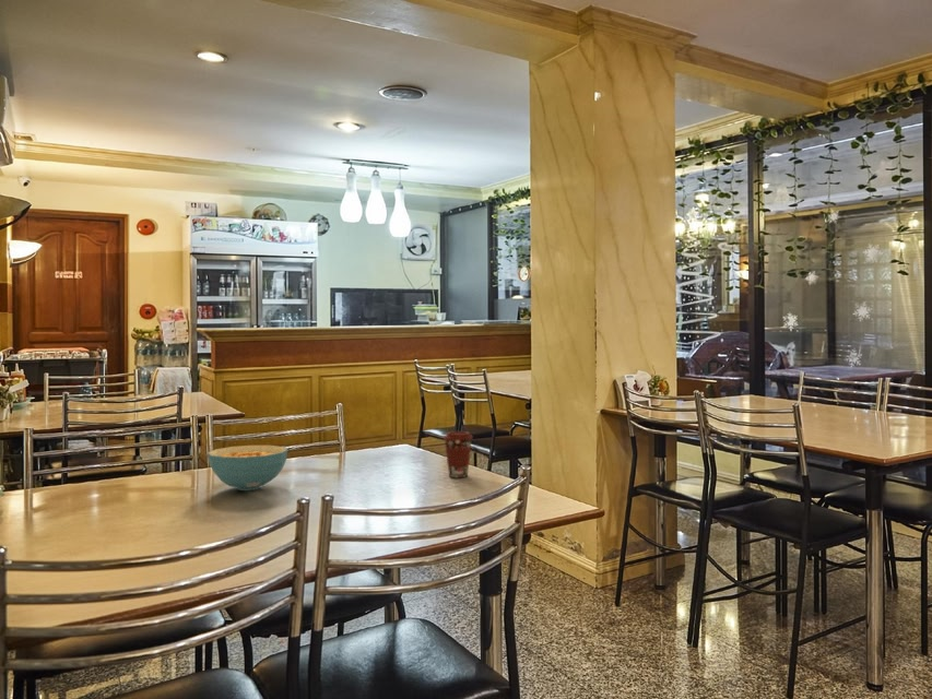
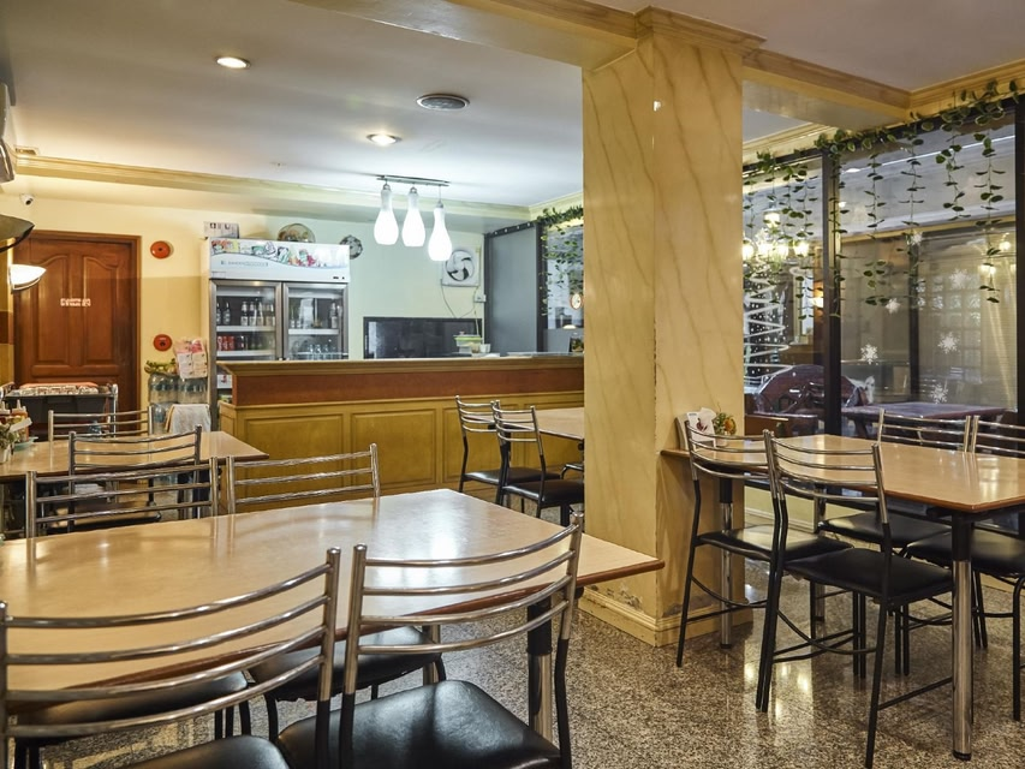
- cereal bowl (248, 469)
- coffee cup (458, 453)
